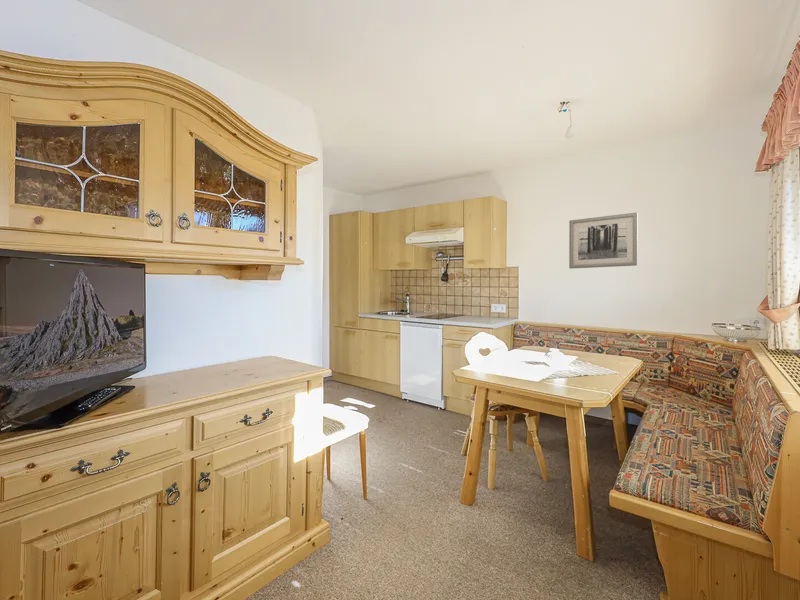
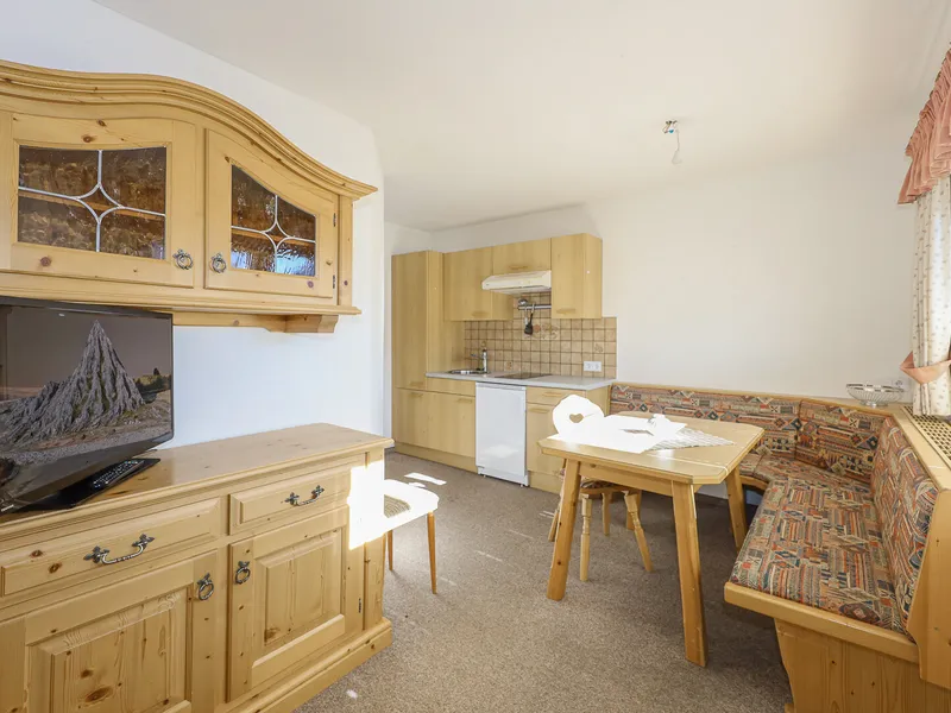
- wall art (601, 241)
